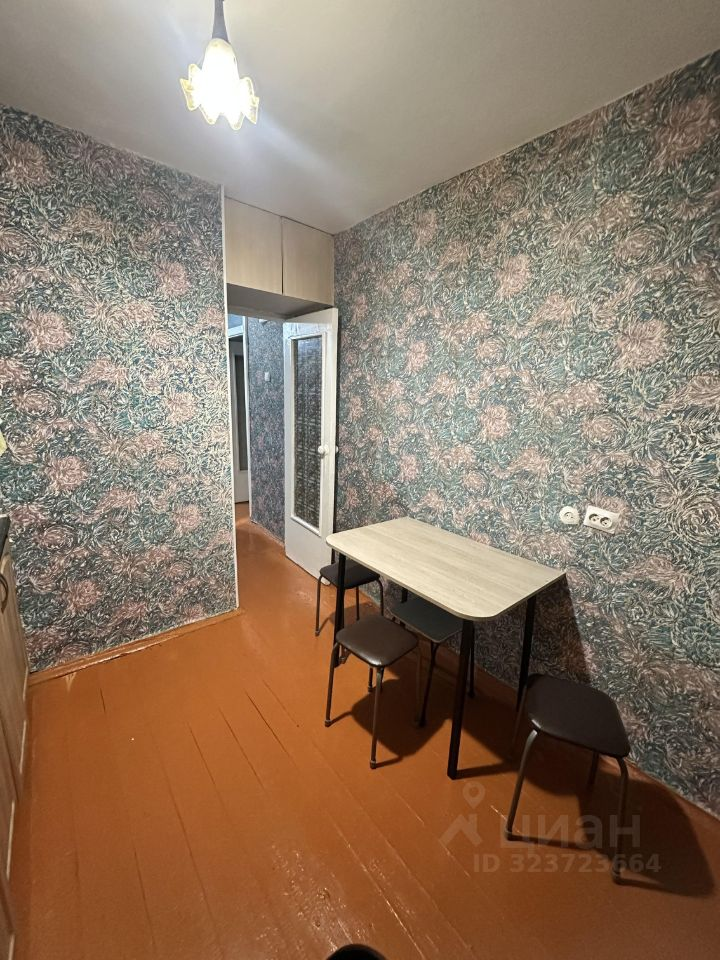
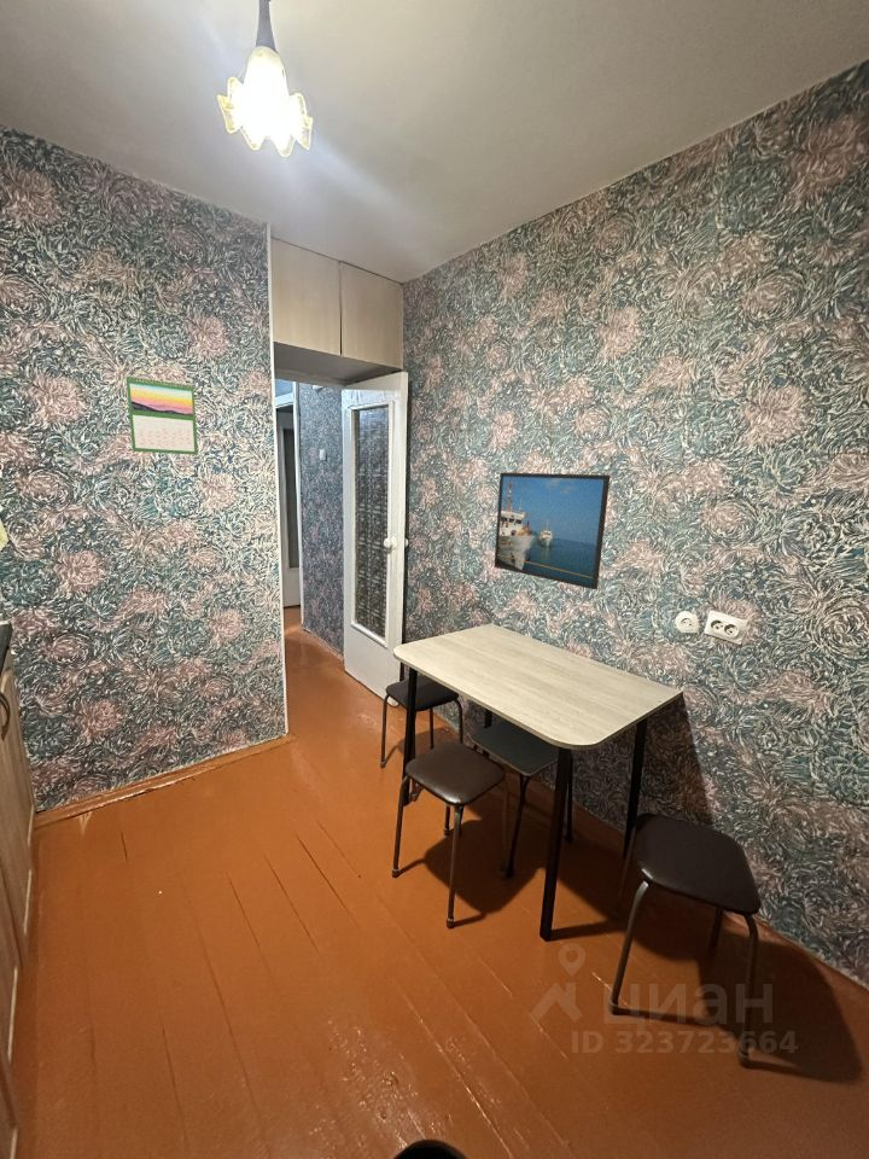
+ calendar (163, 415)
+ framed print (544, 526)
